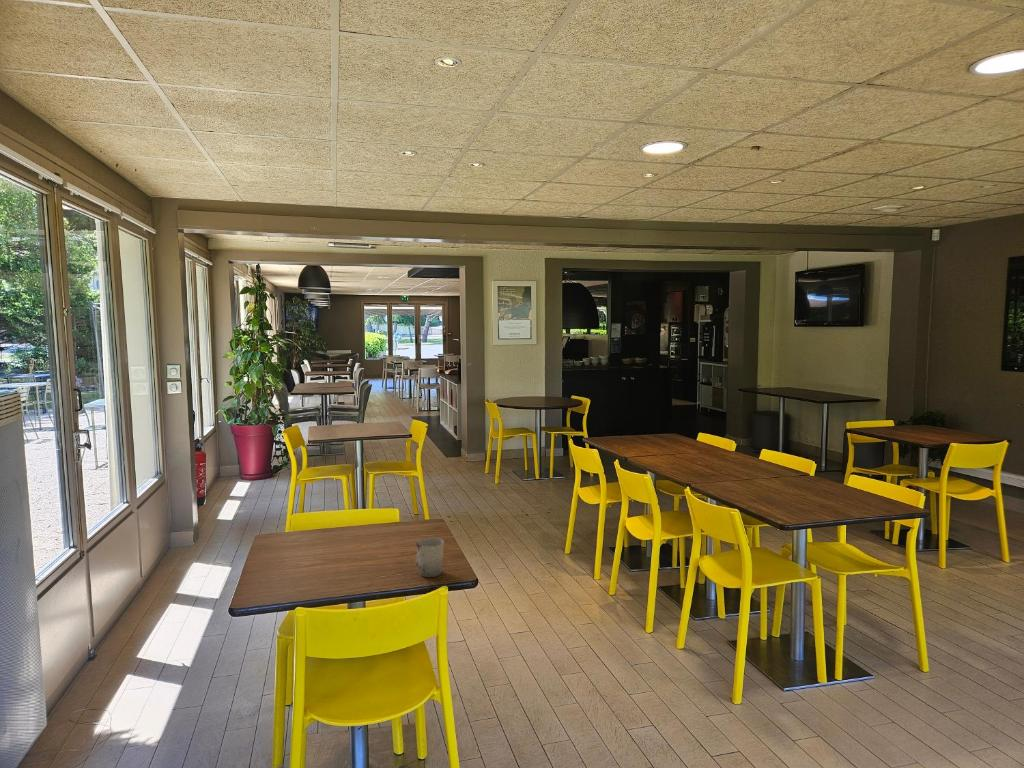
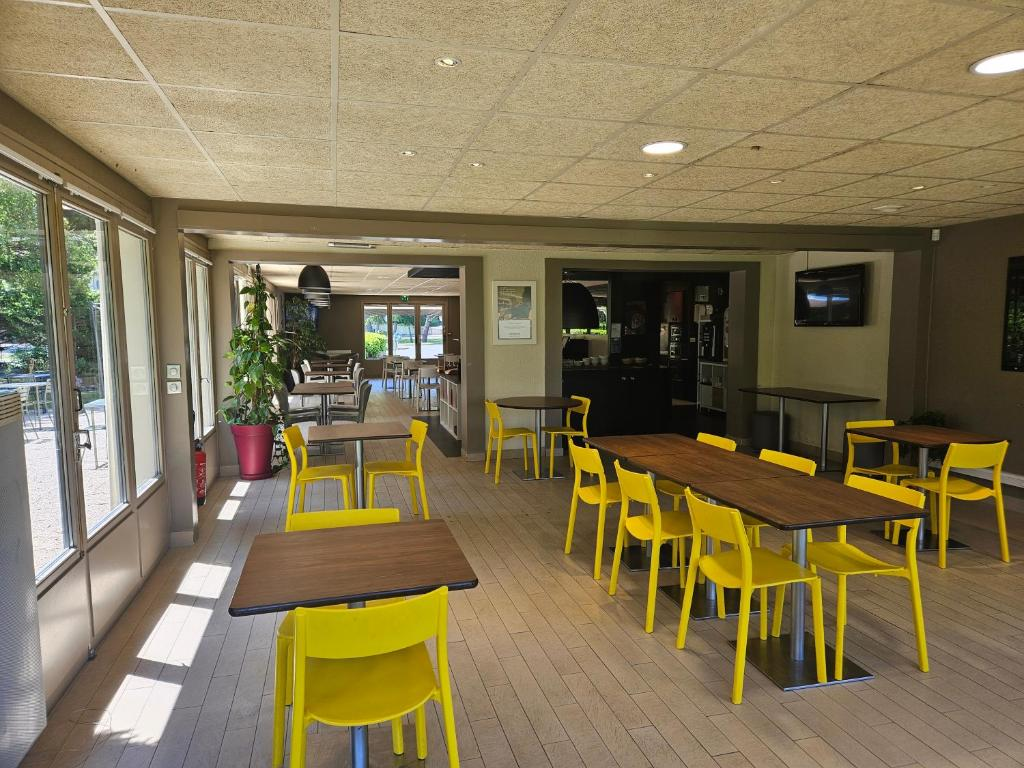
- cup (427, 559)
